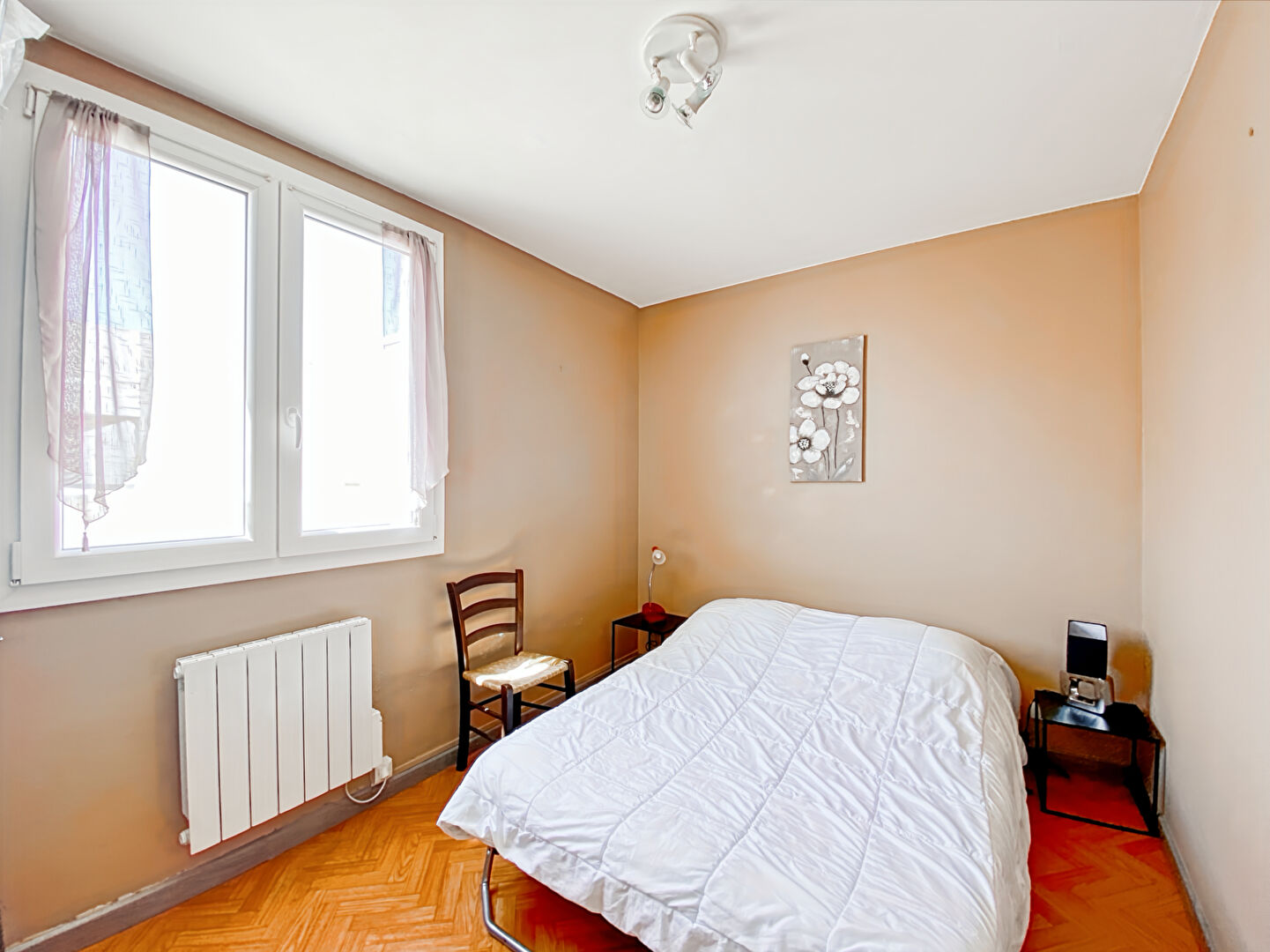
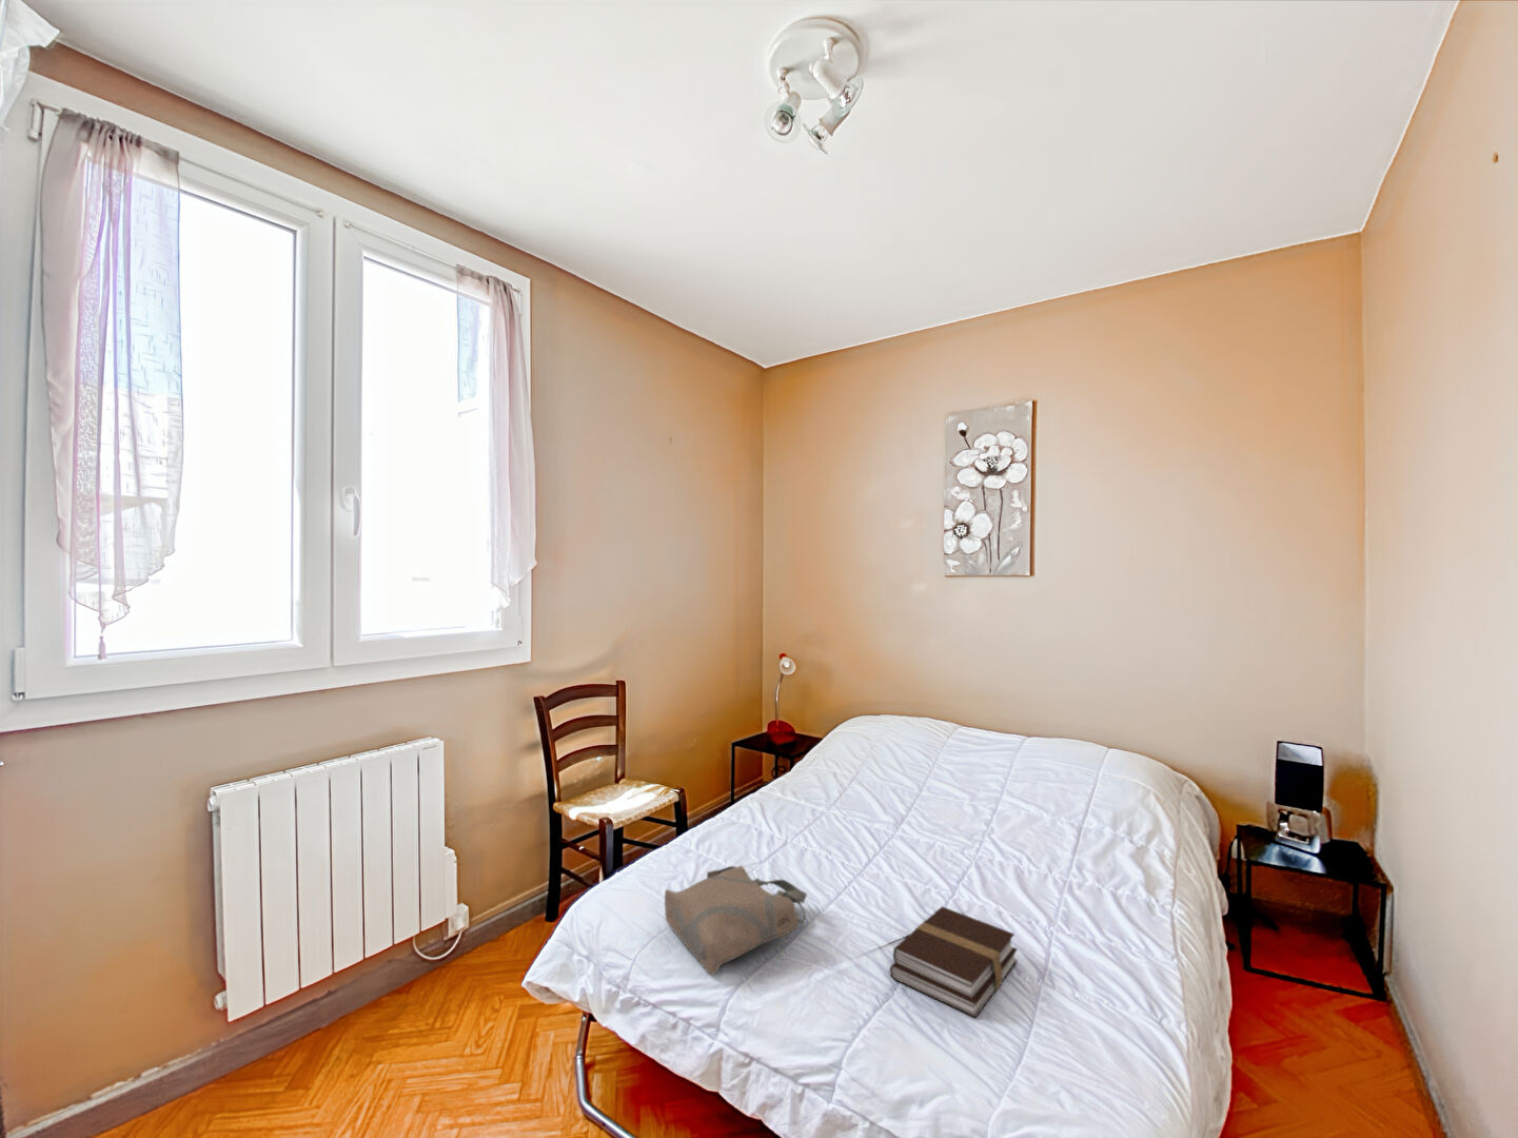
+ tote bag (743, 903)
+ book (954, 954)
